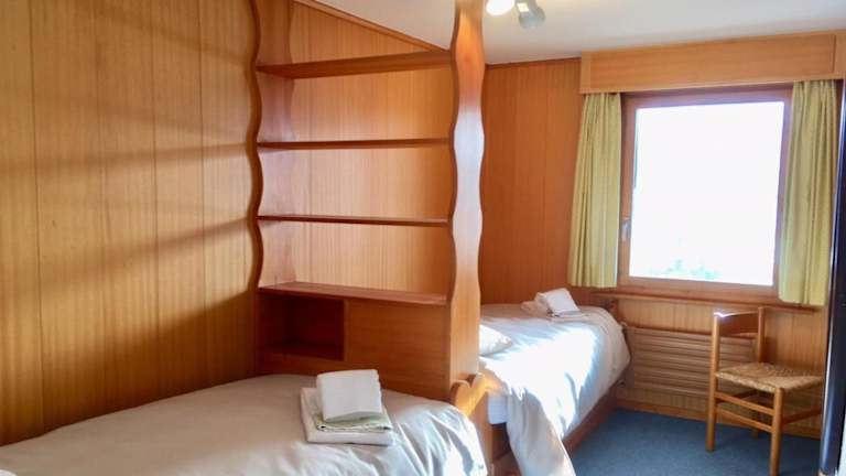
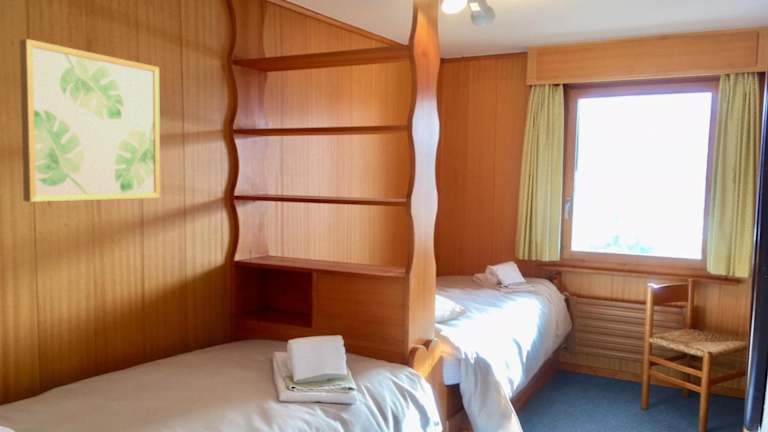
+ wall art (97, 127)
